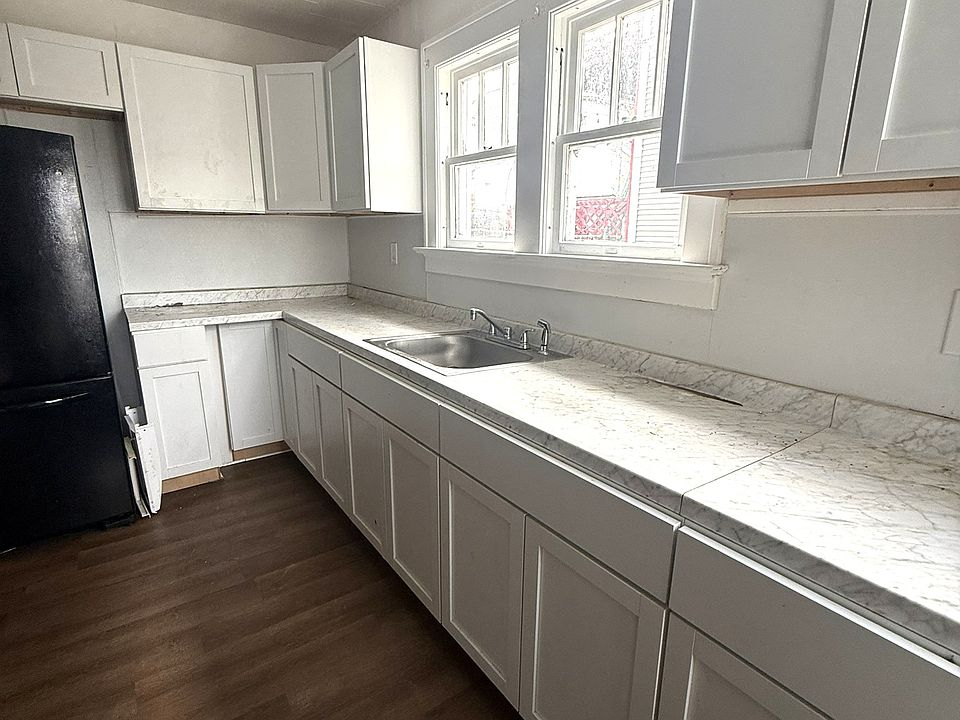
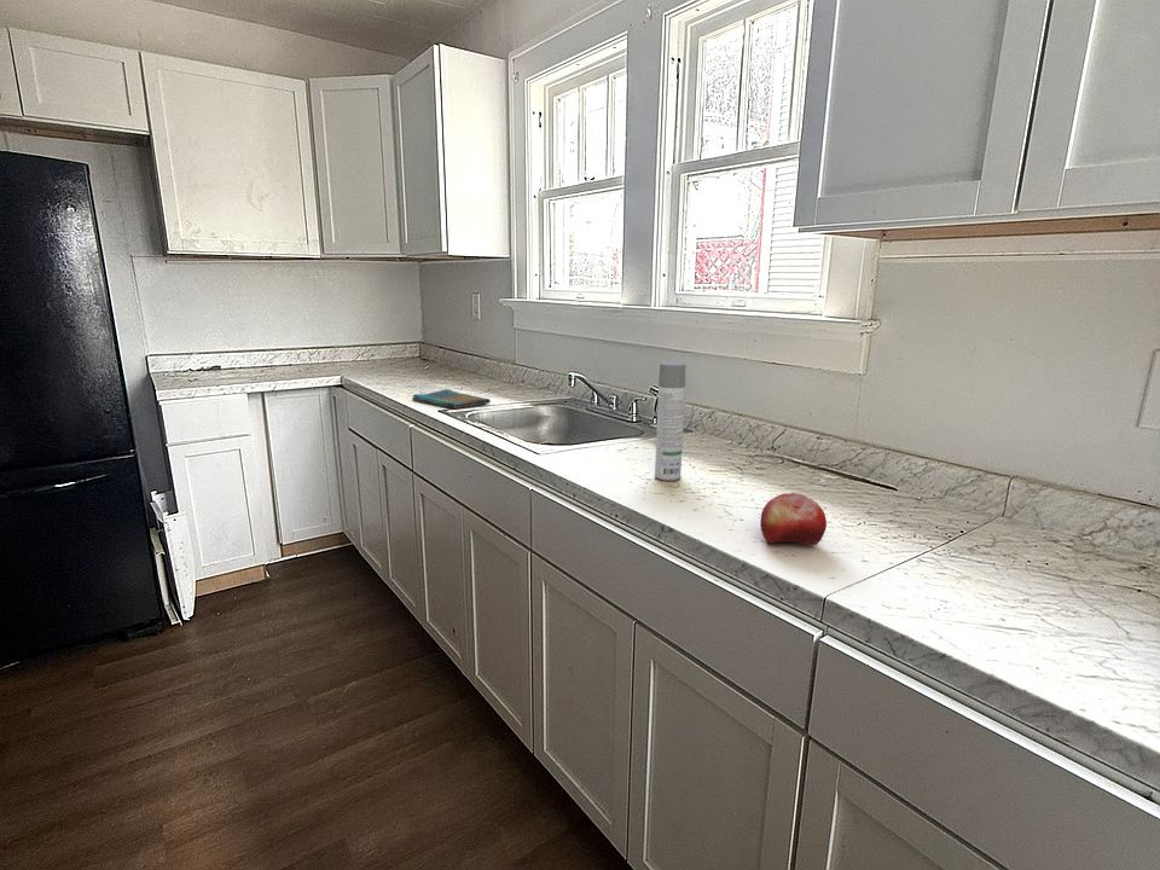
+ dish towel (451, 398)
+ fruit (793, 520)
+ spray bottle (669, 420)
